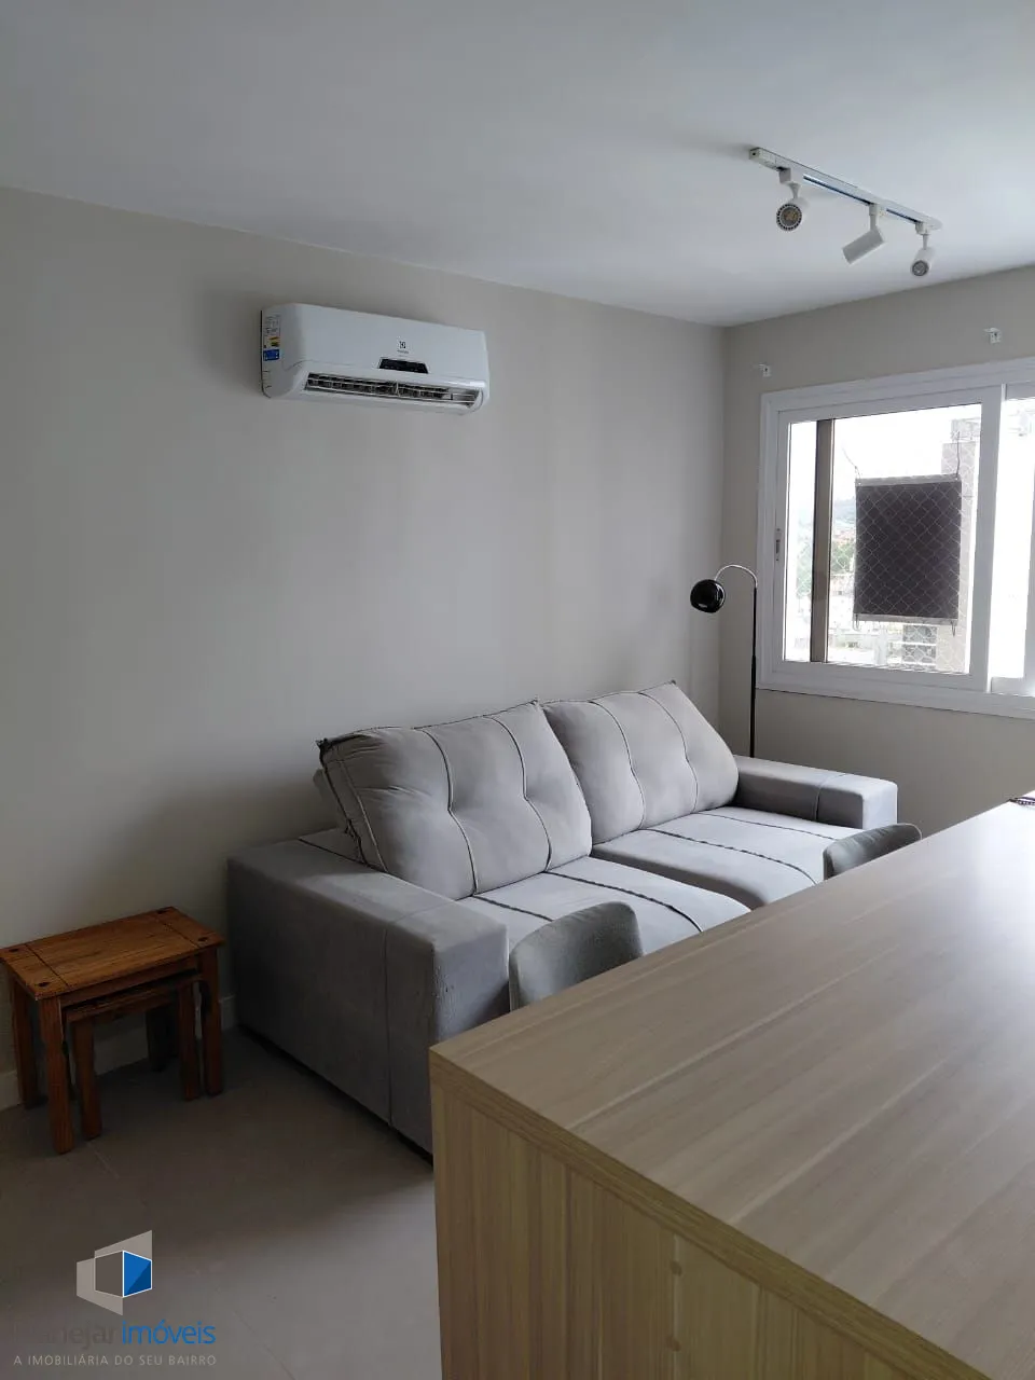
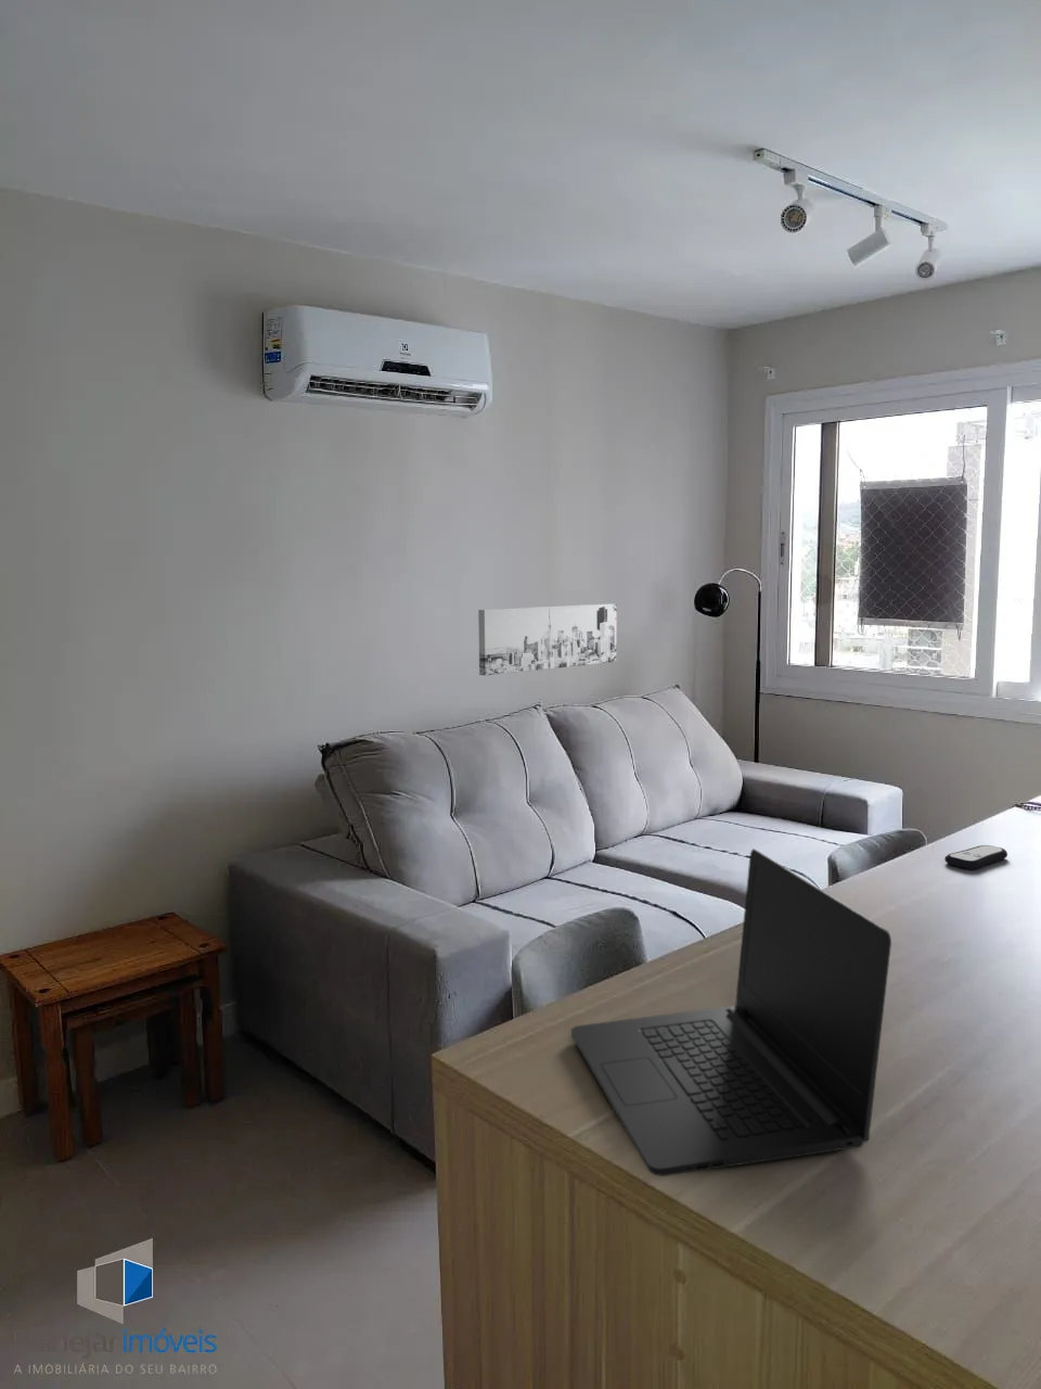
+ laptop (711, 1008)
+ wall art (551, 637)
+ remote control (976, 856)
